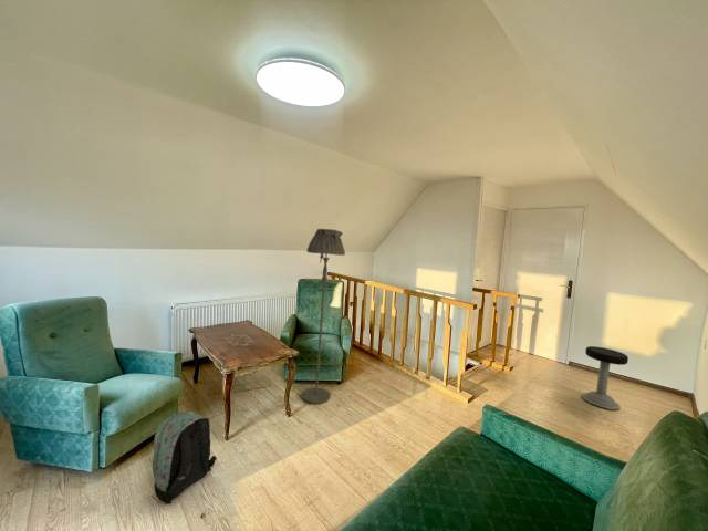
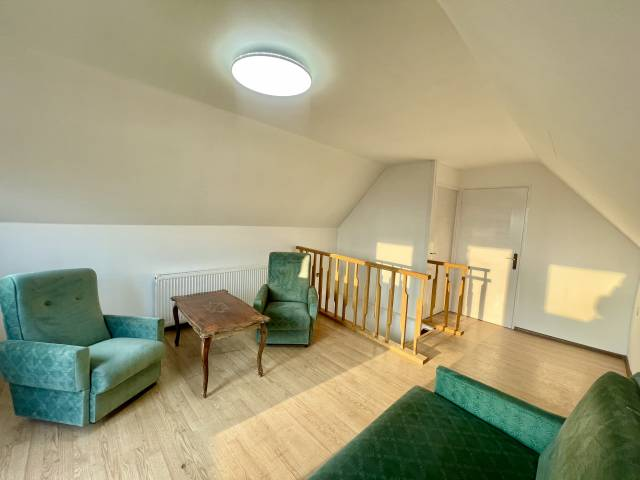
- backpack (181, 449)
- floor lamp (321, 313)
- stool (603, 376)
